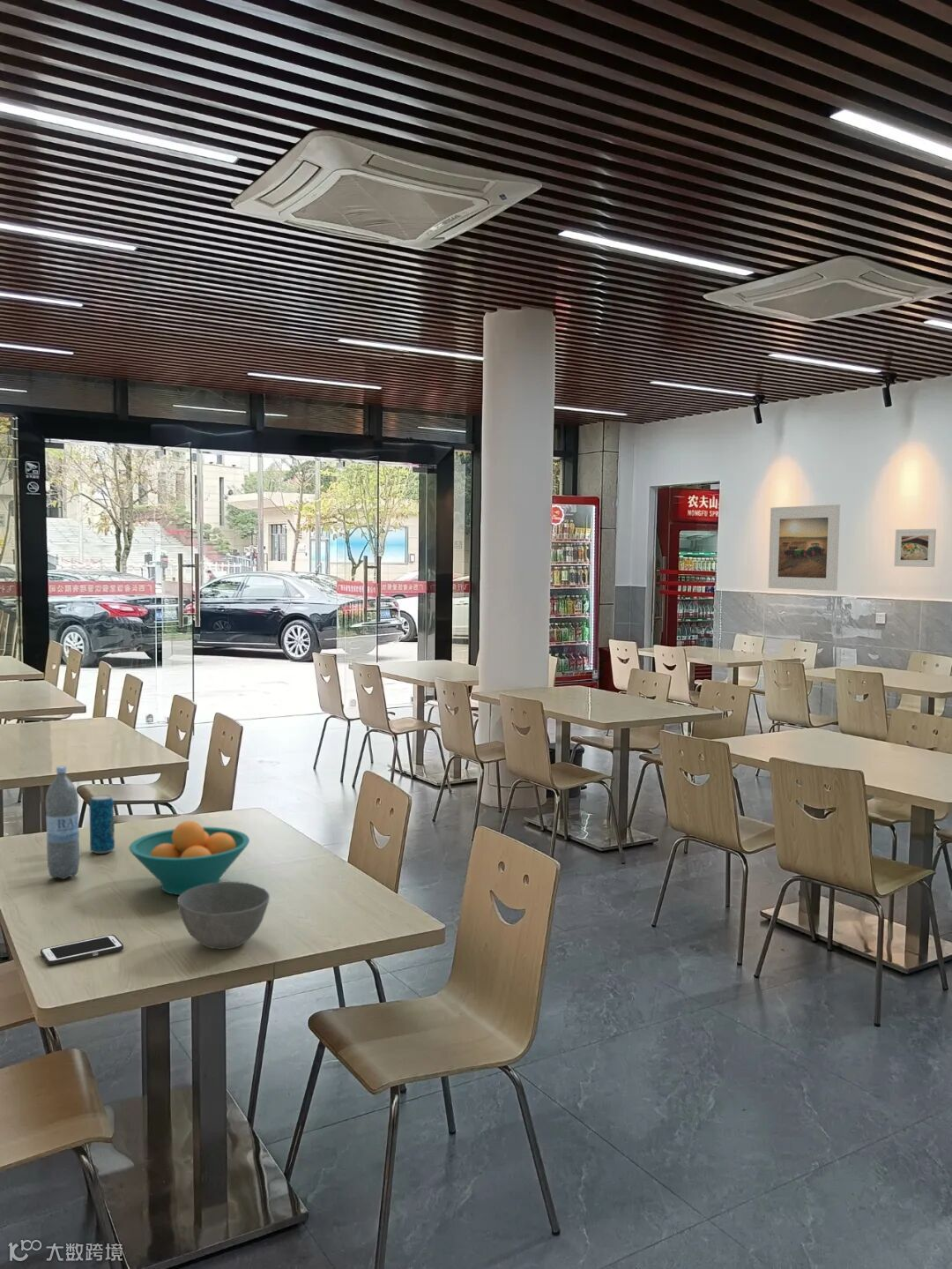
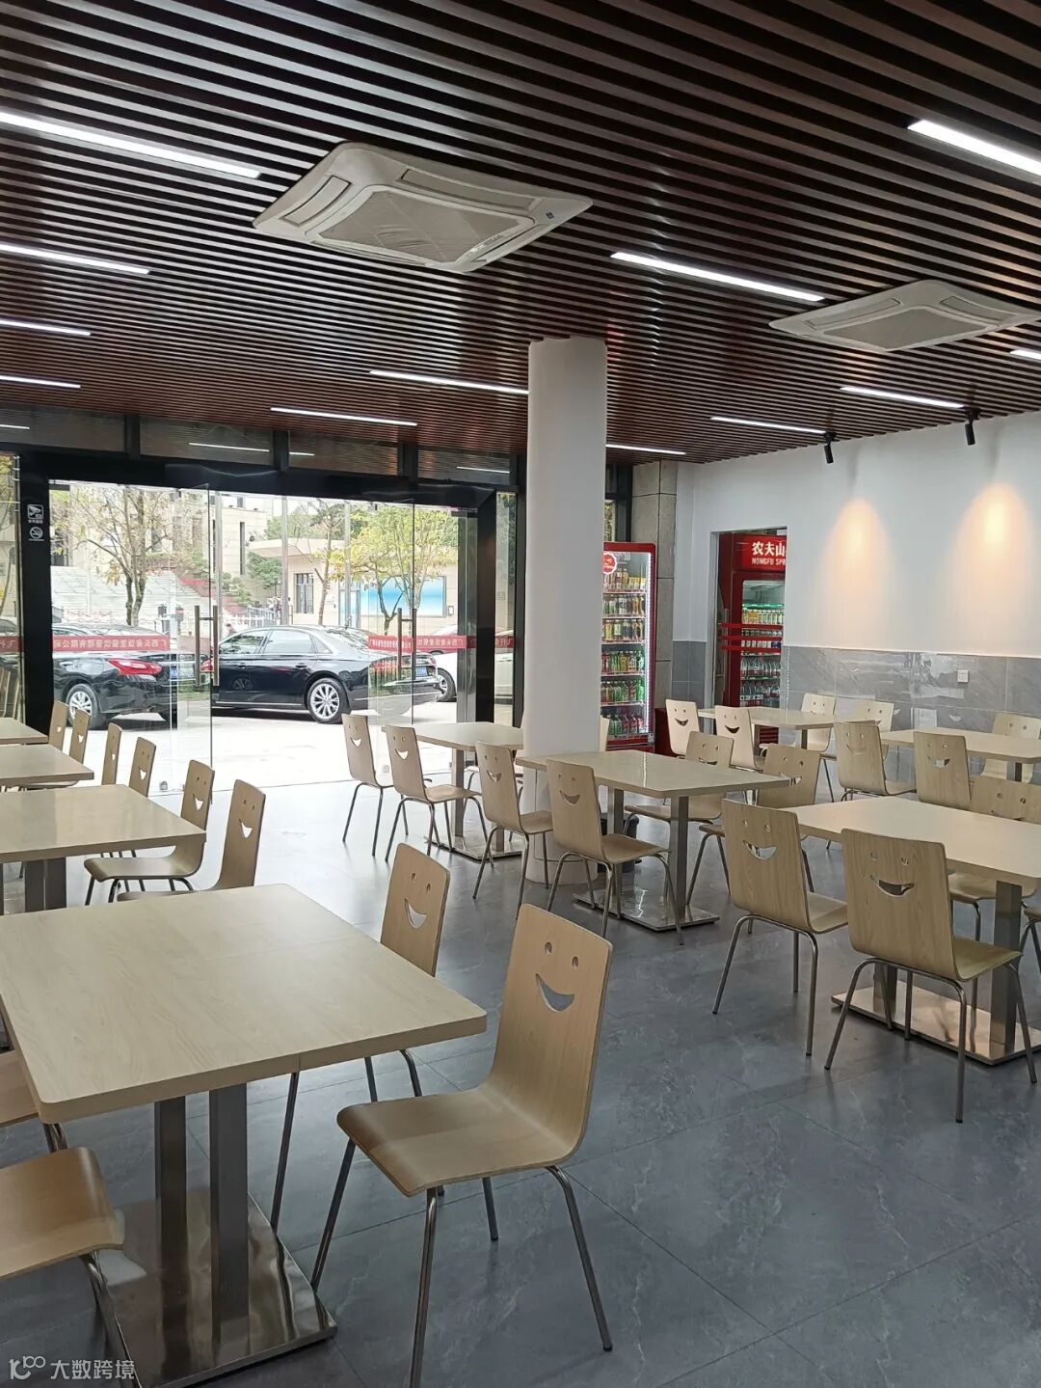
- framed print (914, 548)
- bowl (224, 919)
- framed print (802, 548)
- beverage can (101, 824)
- fruit bowl (190, 854)
- water bottle (63, 822)
- cell phone (82, 949)
